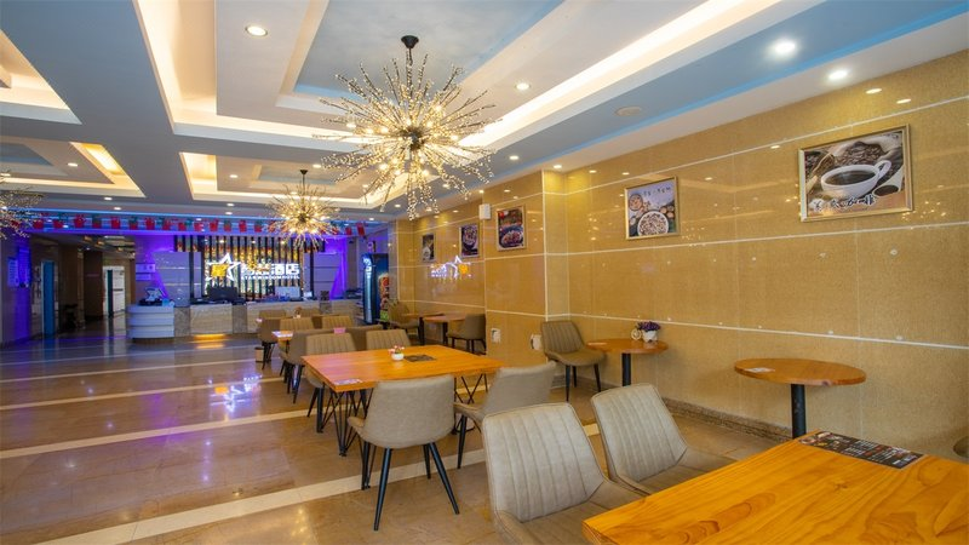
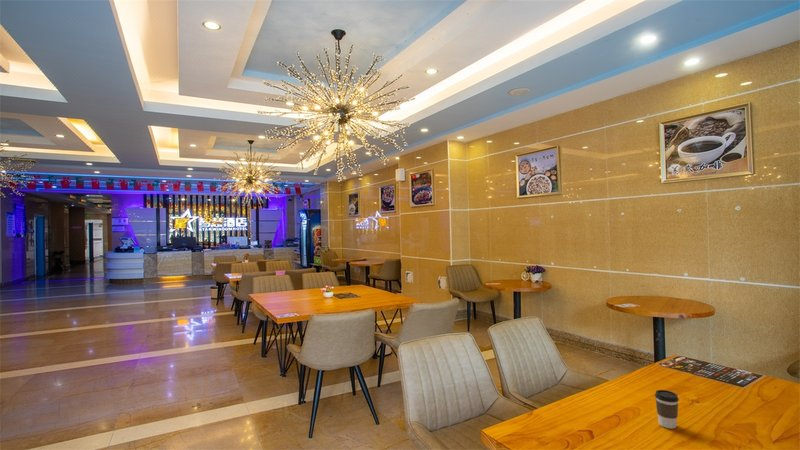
+ coffee cup (666, 409)
